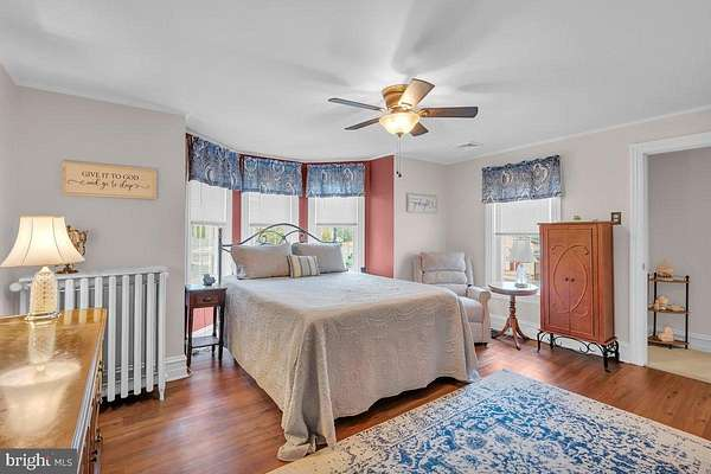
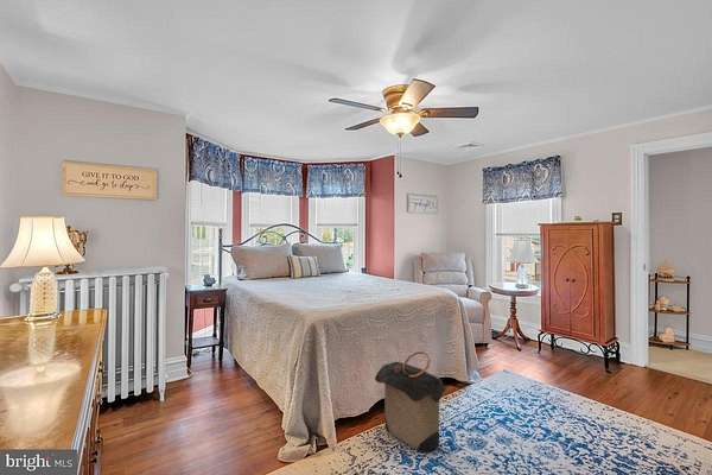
+ laundry hamper (408, 393)
